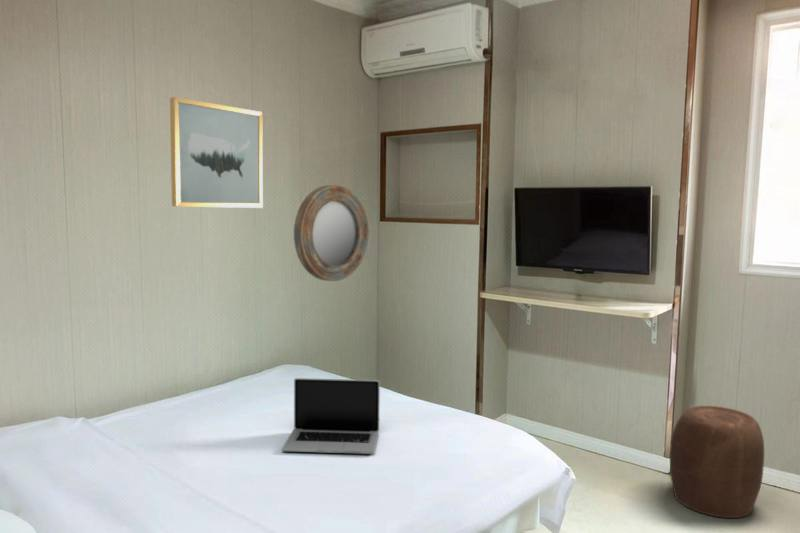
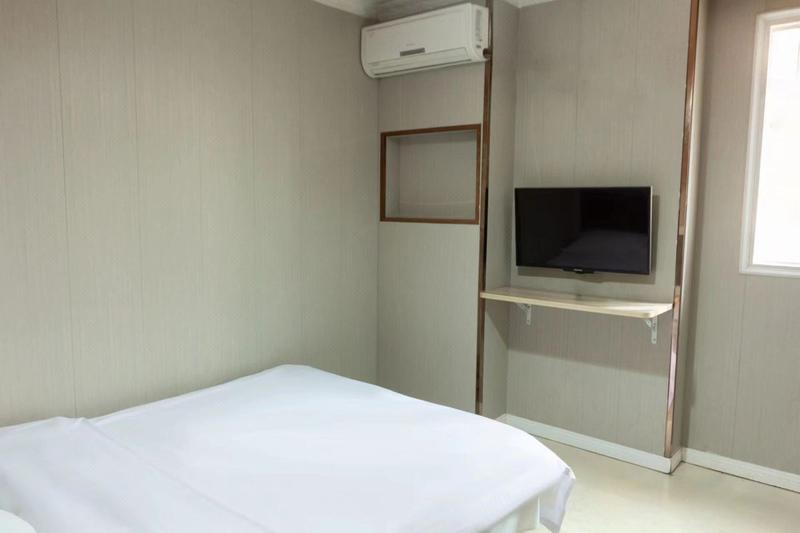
- stool (715, 457)
- laptop (332, 414)
- home mirror (333, 233)
- wall art (219, 156)
